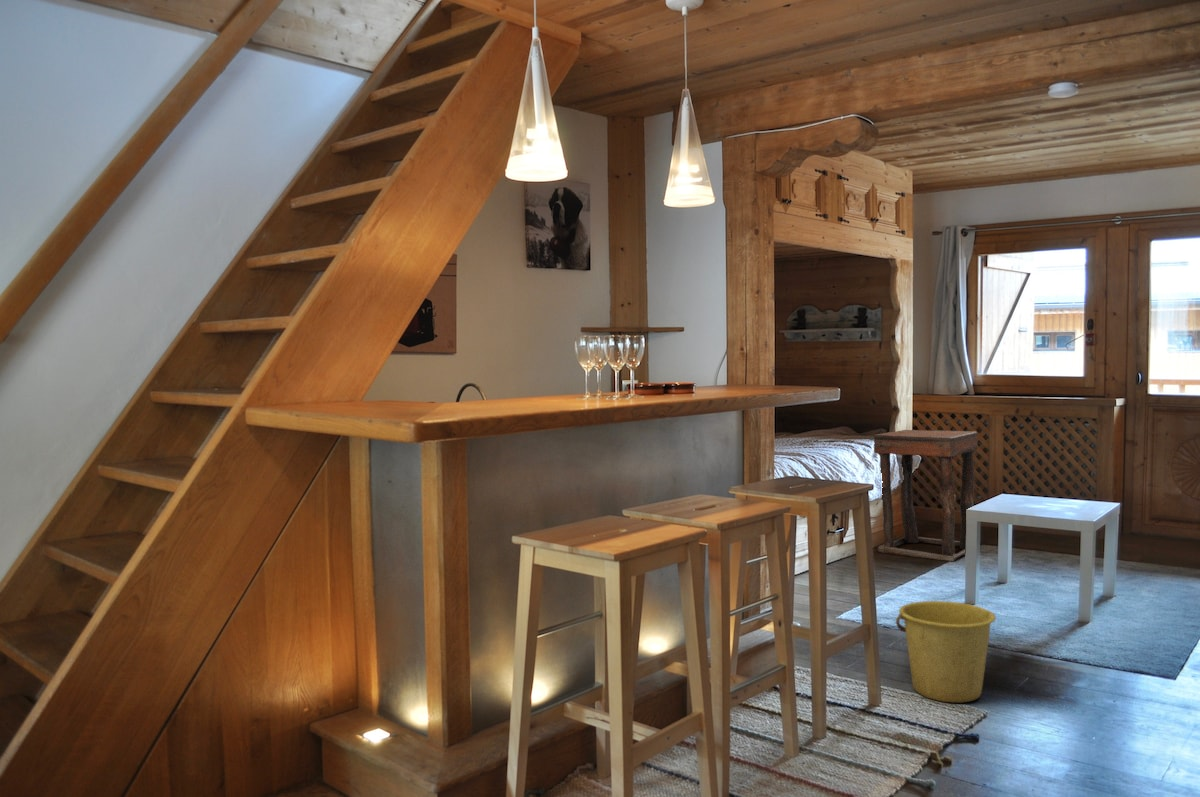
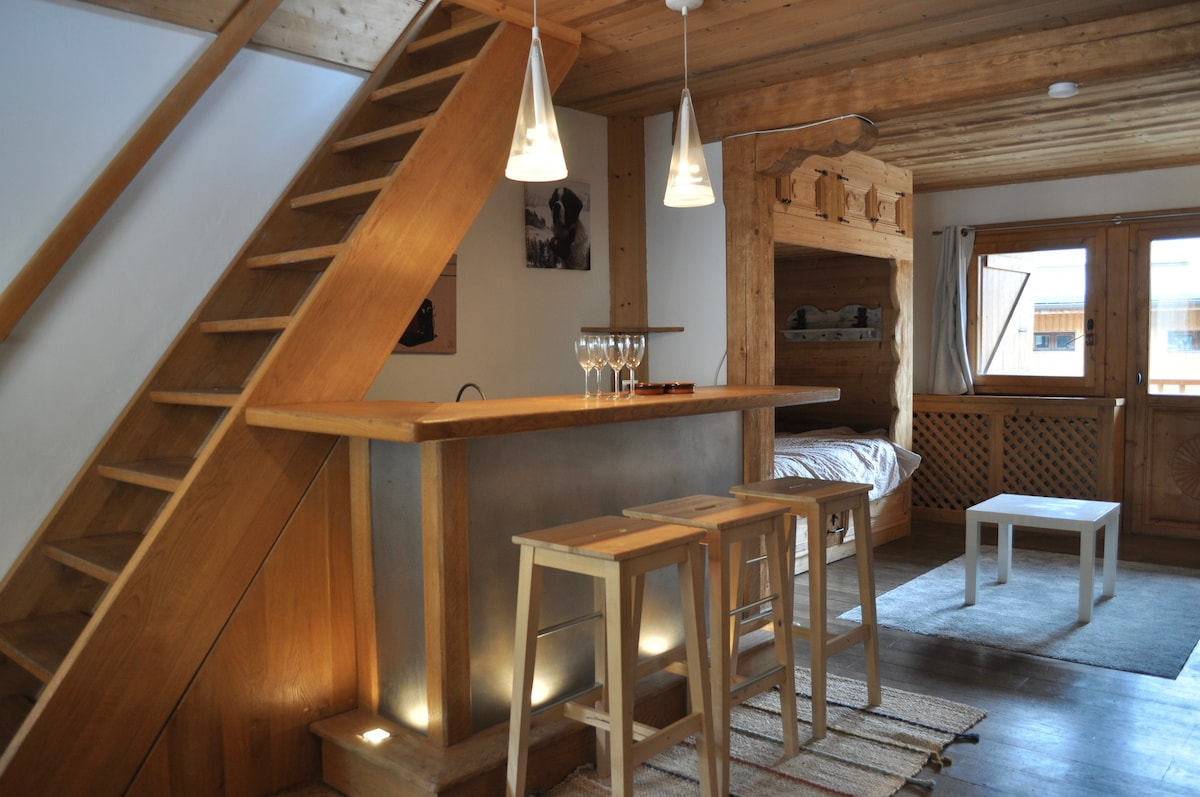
- bucket (946, 652)
- side table (939, 491)
